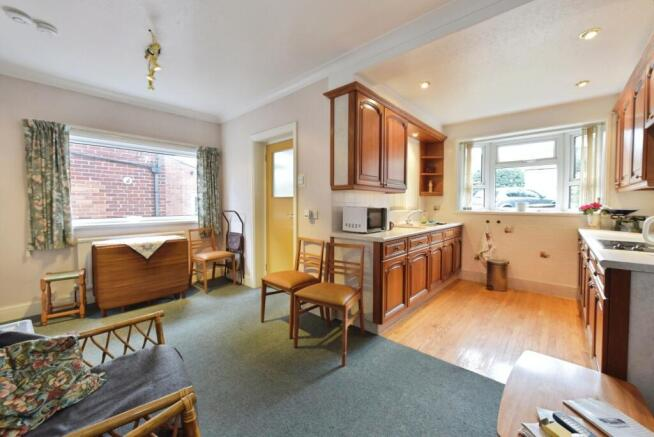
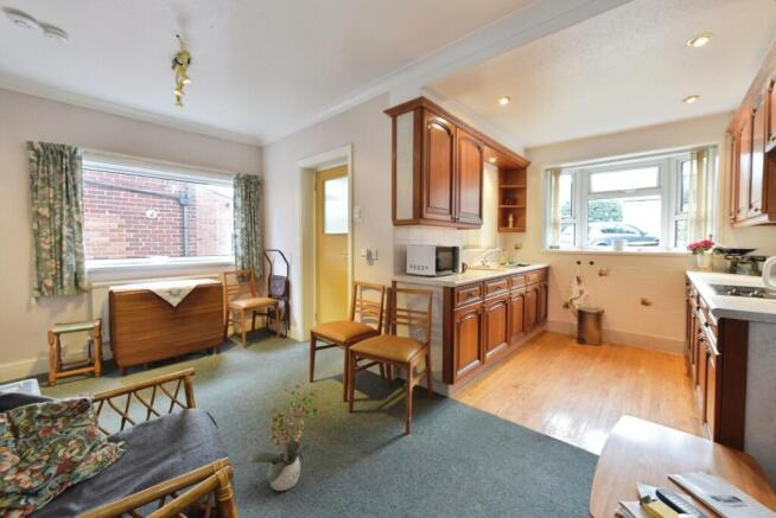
+ potted plant (290, 436)
